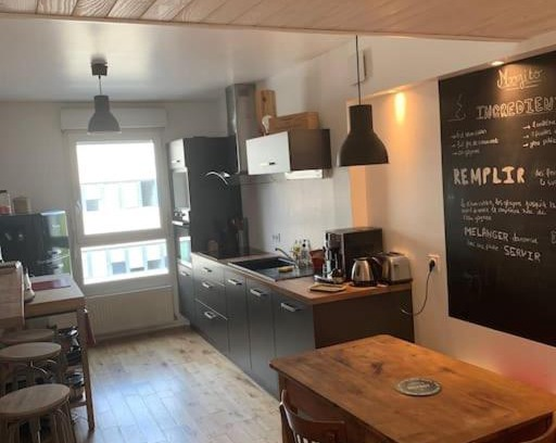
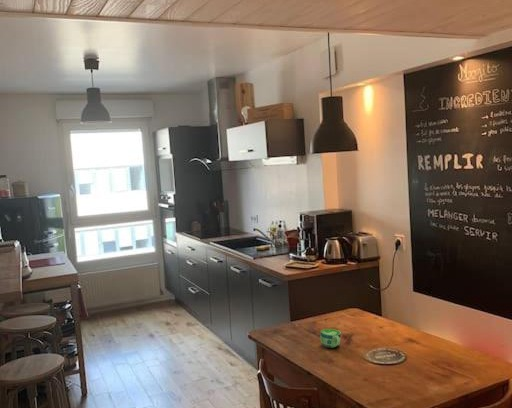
+ cup (333, 339)
